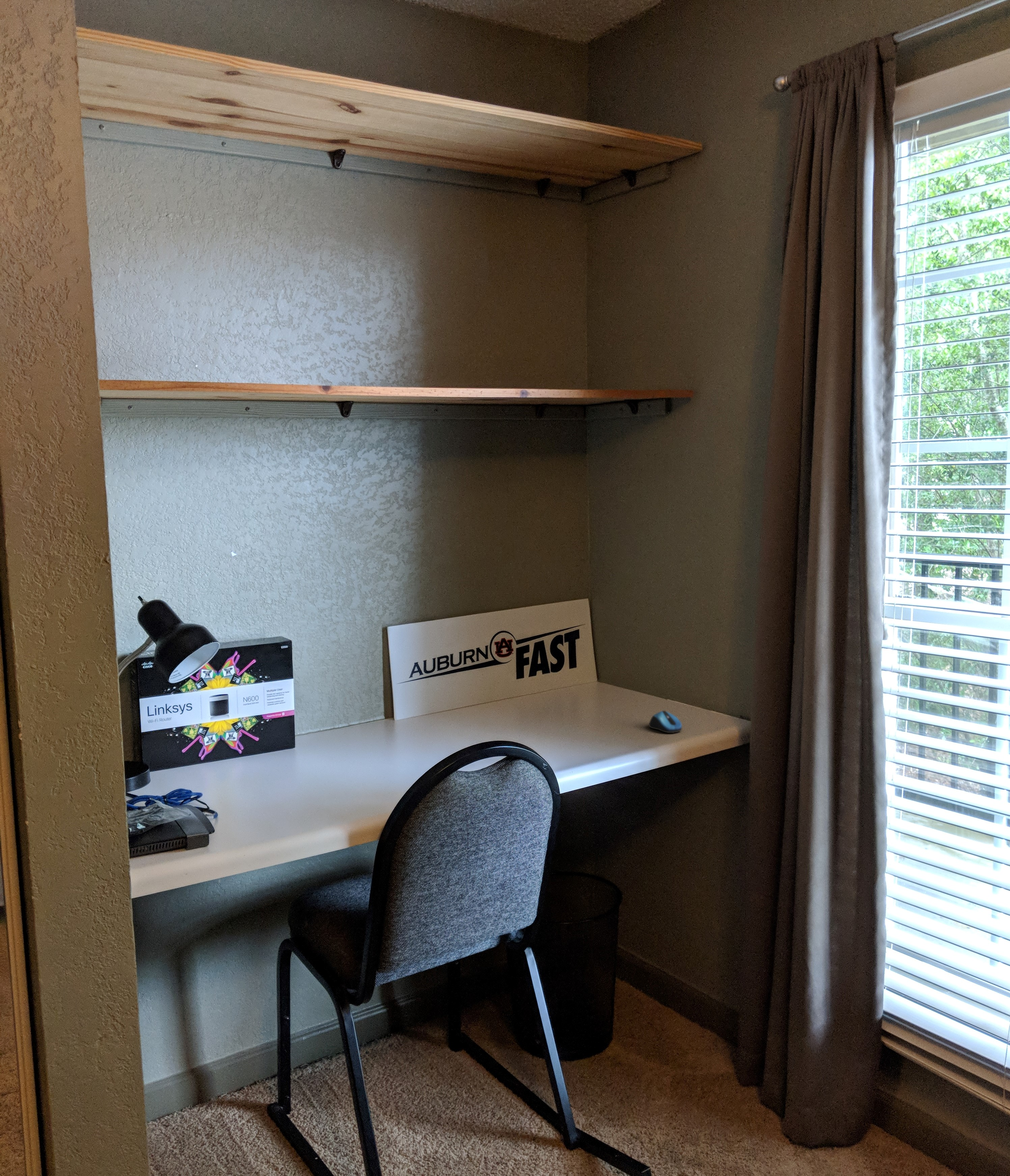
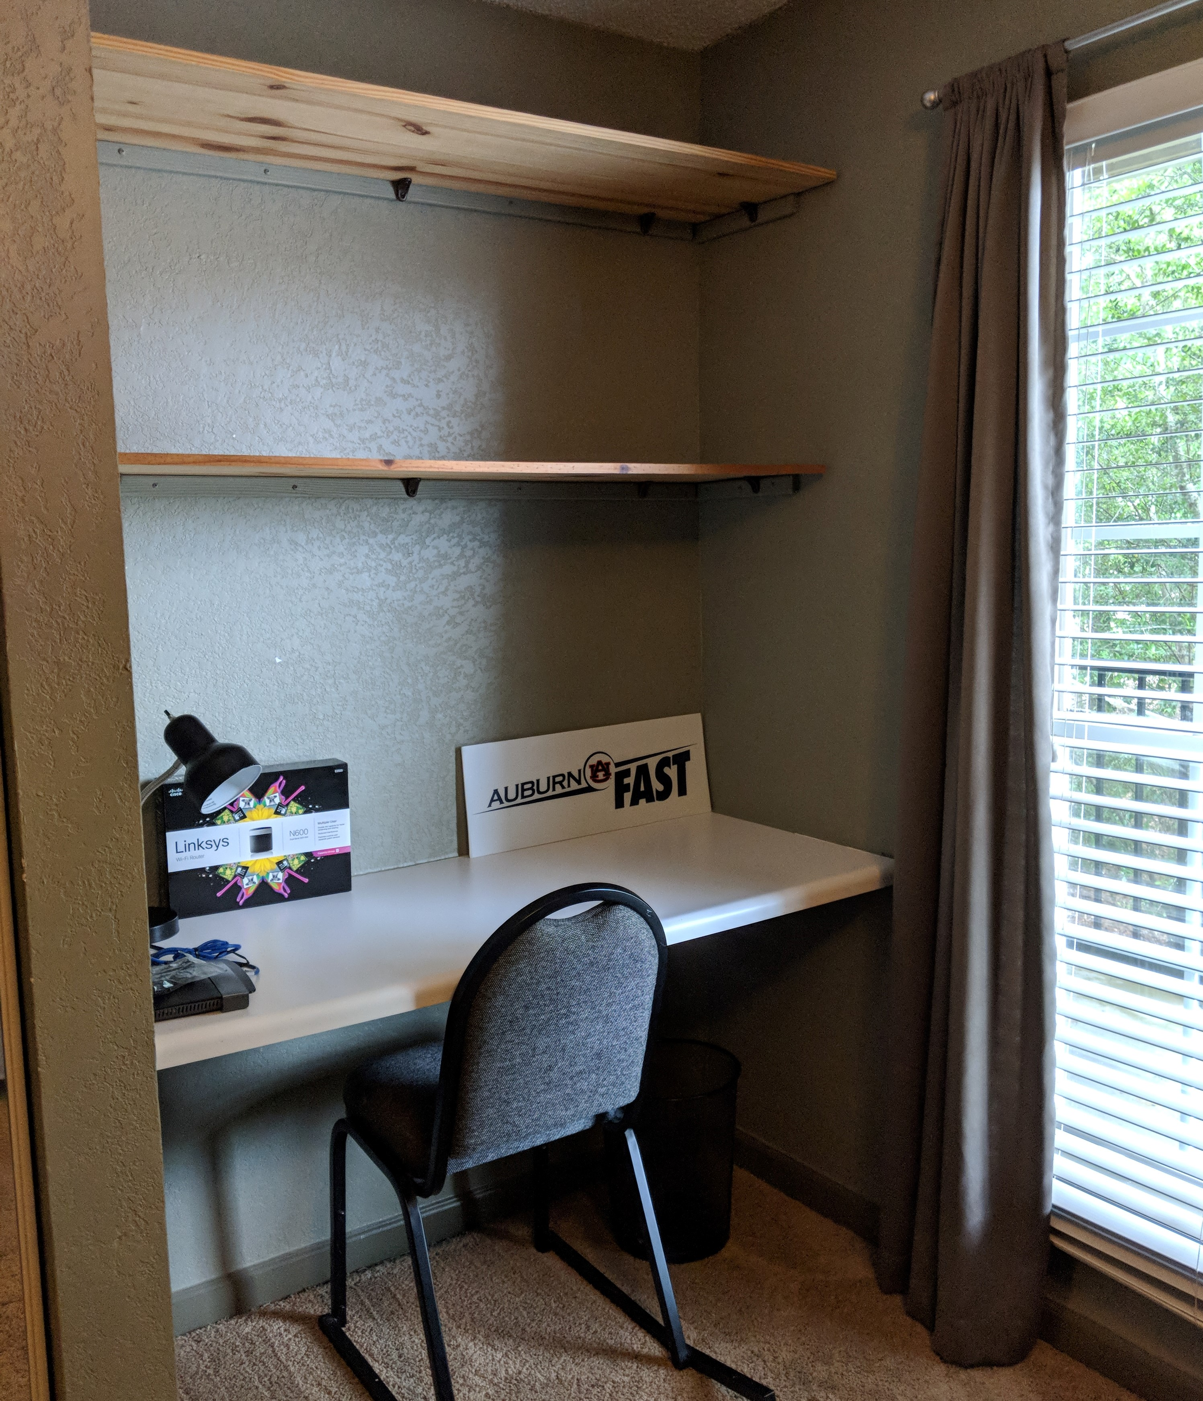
- computer mouse (666, 720)
